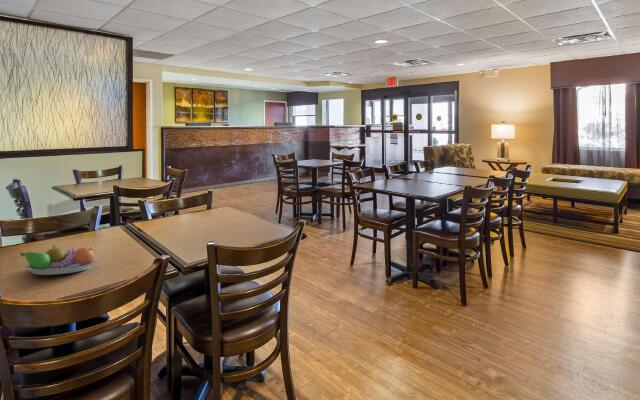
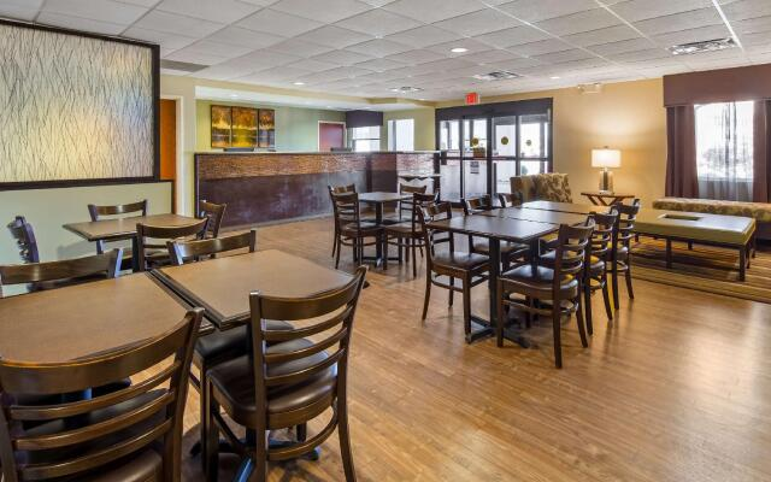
- fruit bowl (59, 257)
